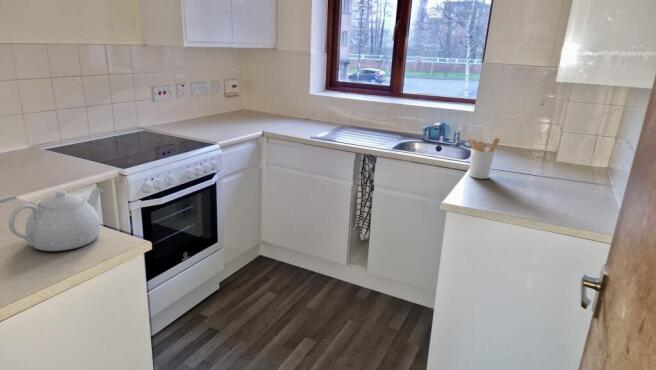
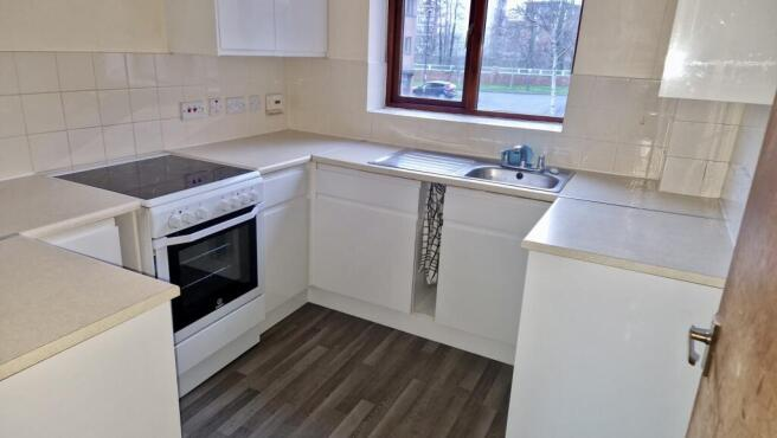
- teapot (61, 216)
- utensil holder (479, 157)
